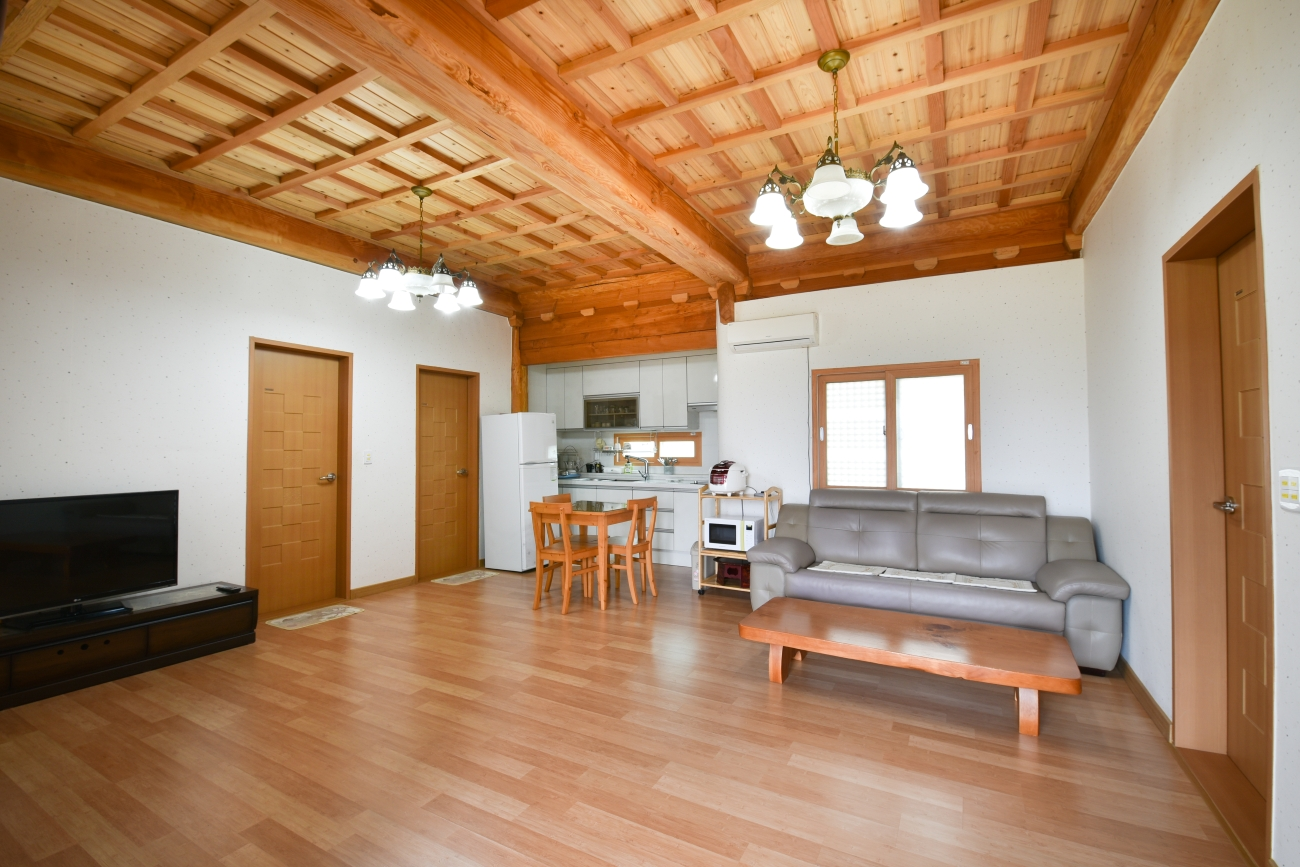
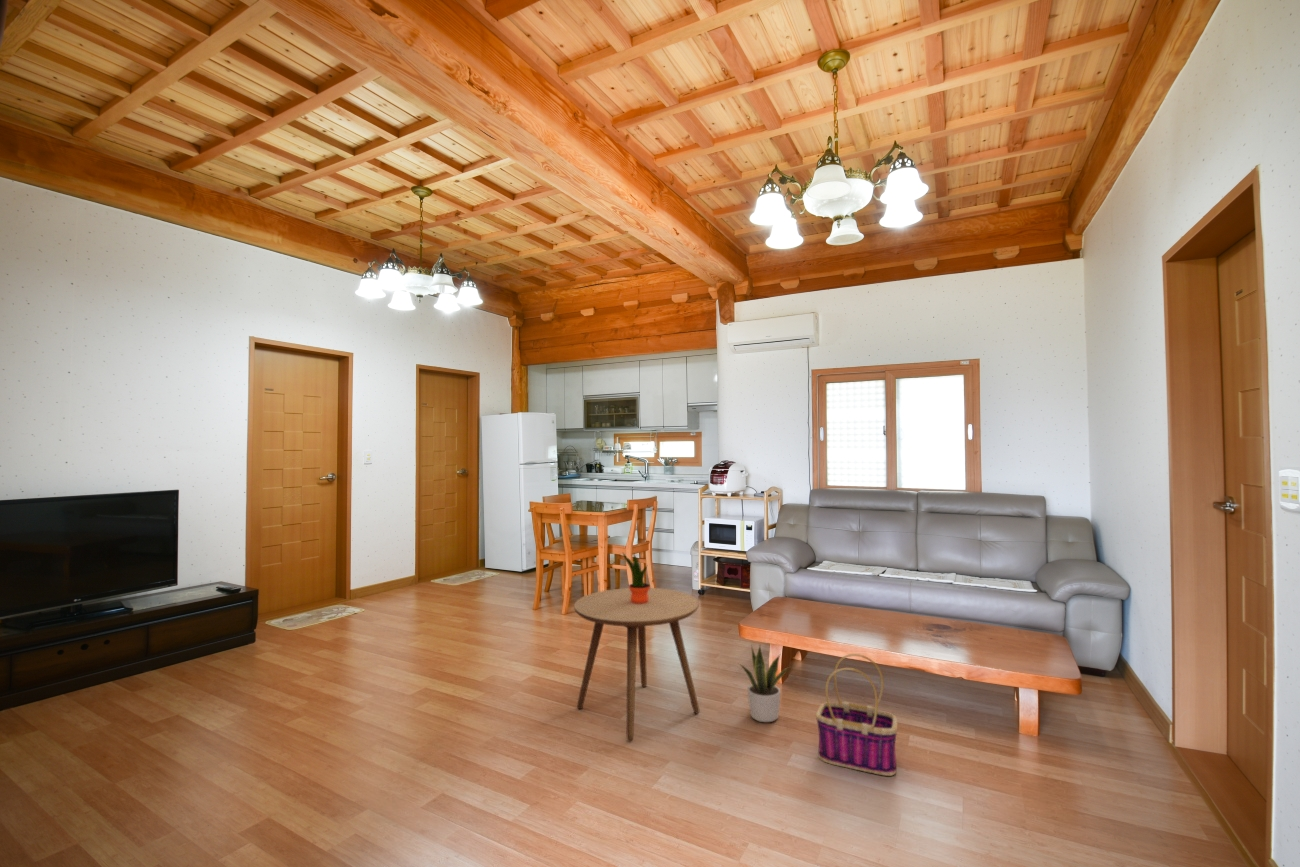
+ side table (635, 656)
+ potted plant (636, 576)
+ potted plant (764, 679)
+ basket (856, 710)
